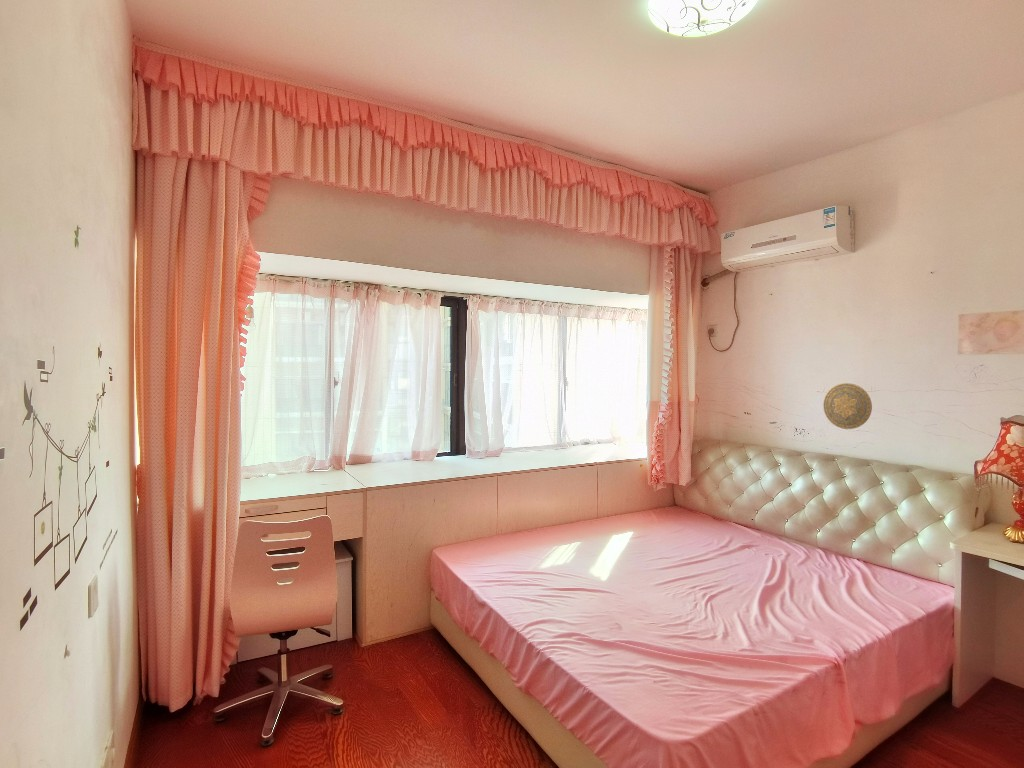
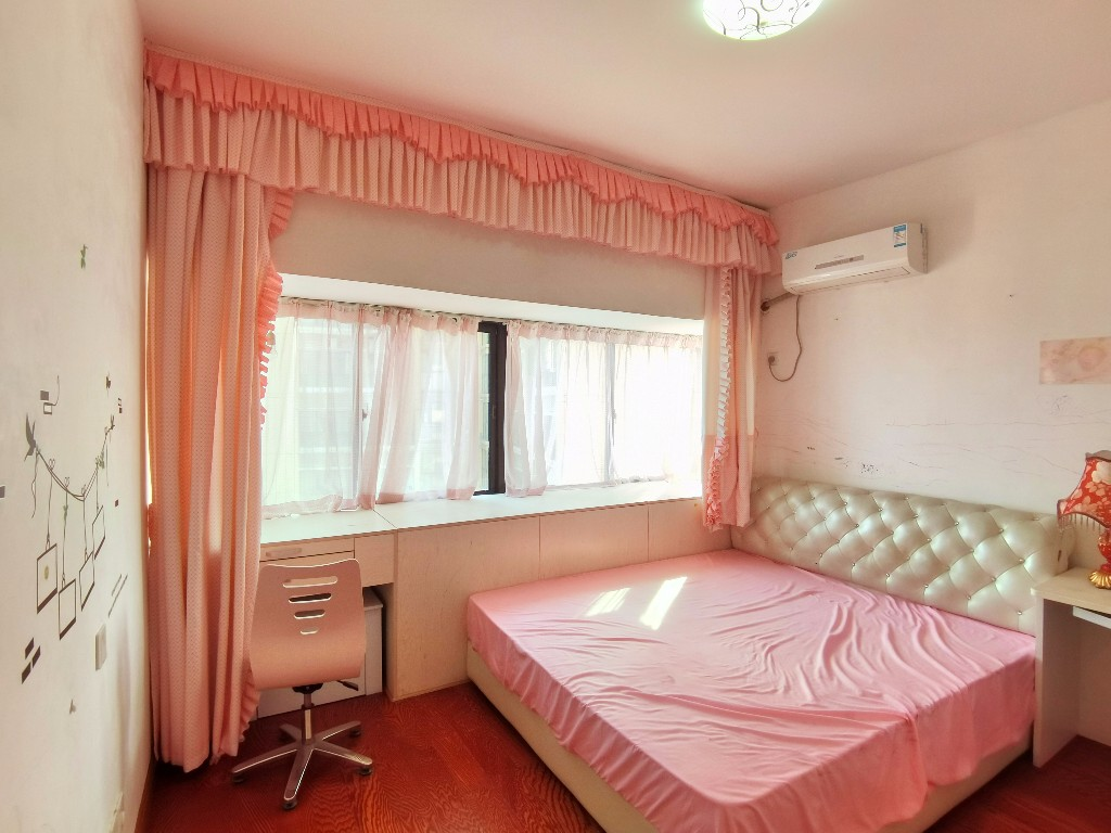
- decorative plate (845, 406)
